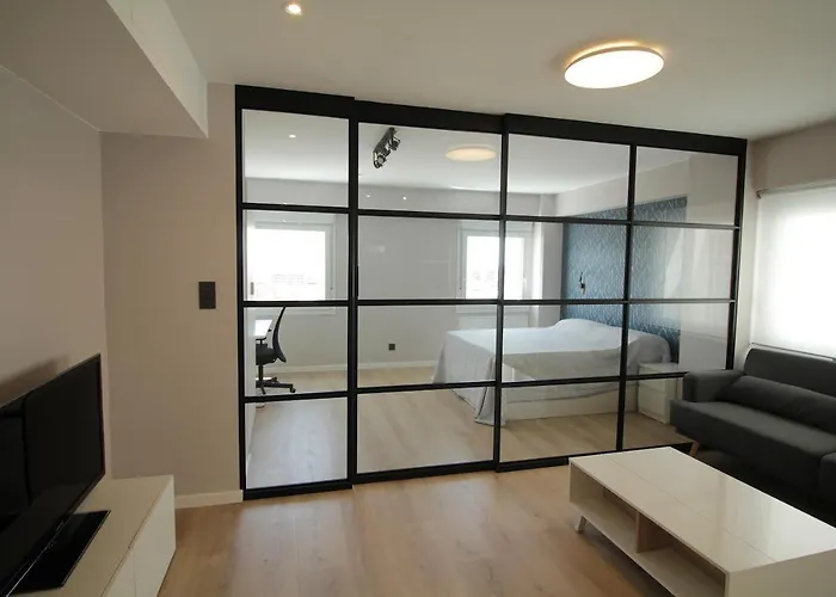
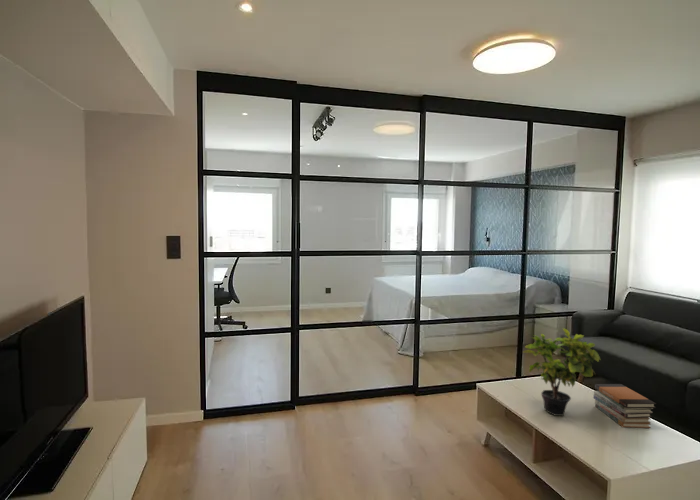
+ potted plant (561, 371)
+ book stack (622, 404)
